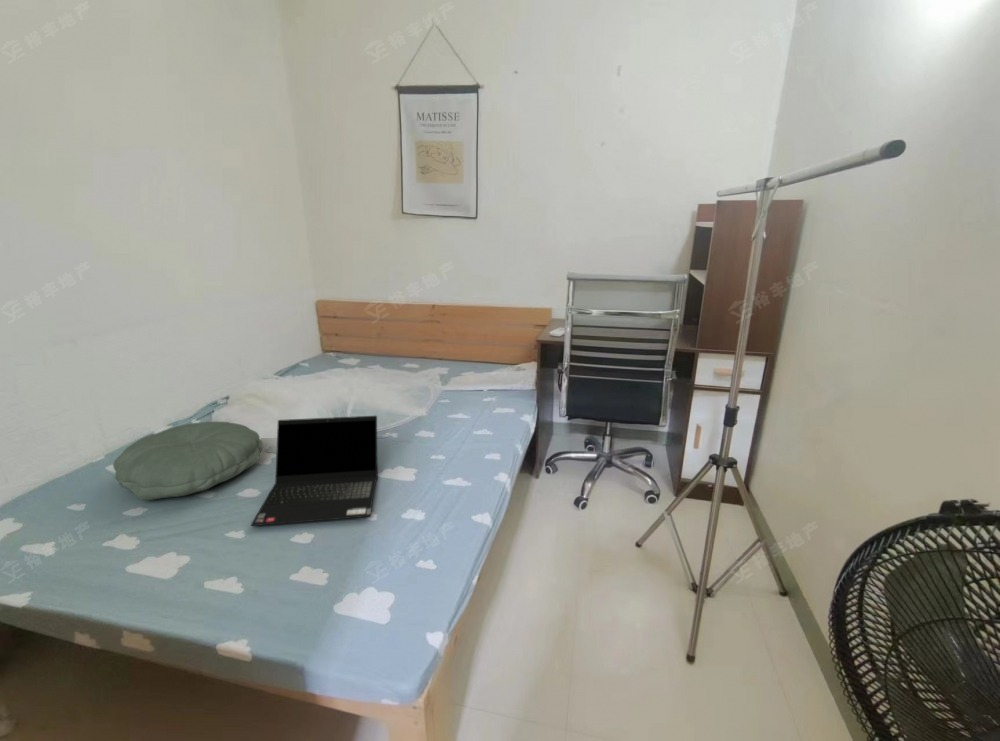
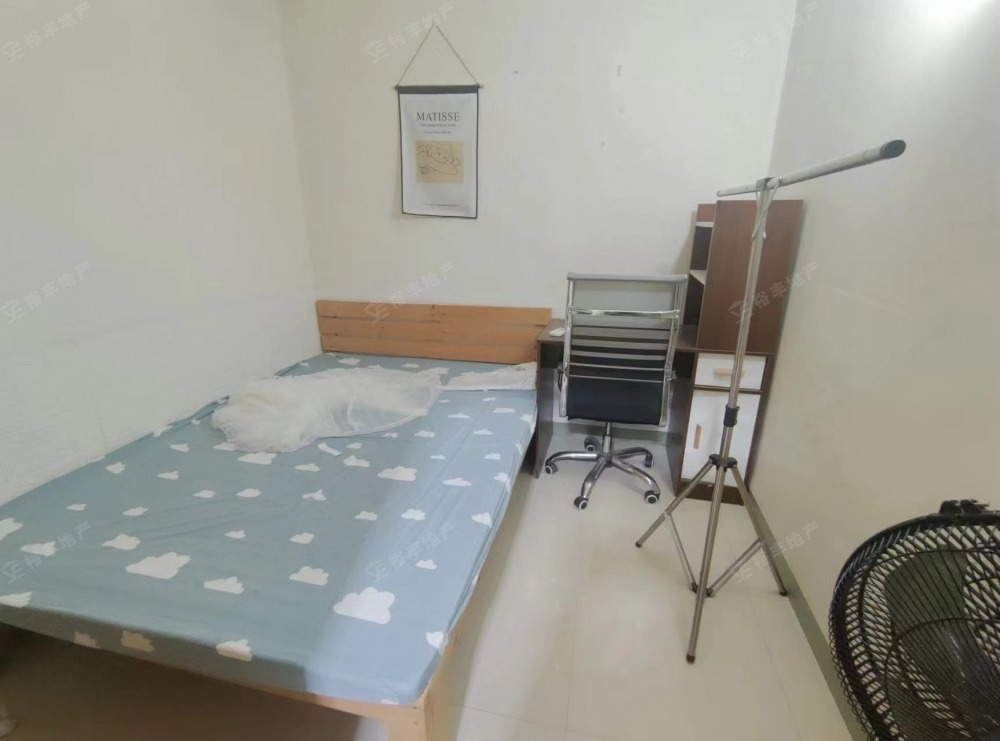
- pillow (190, 455)
- laptop computer (320, 466)
